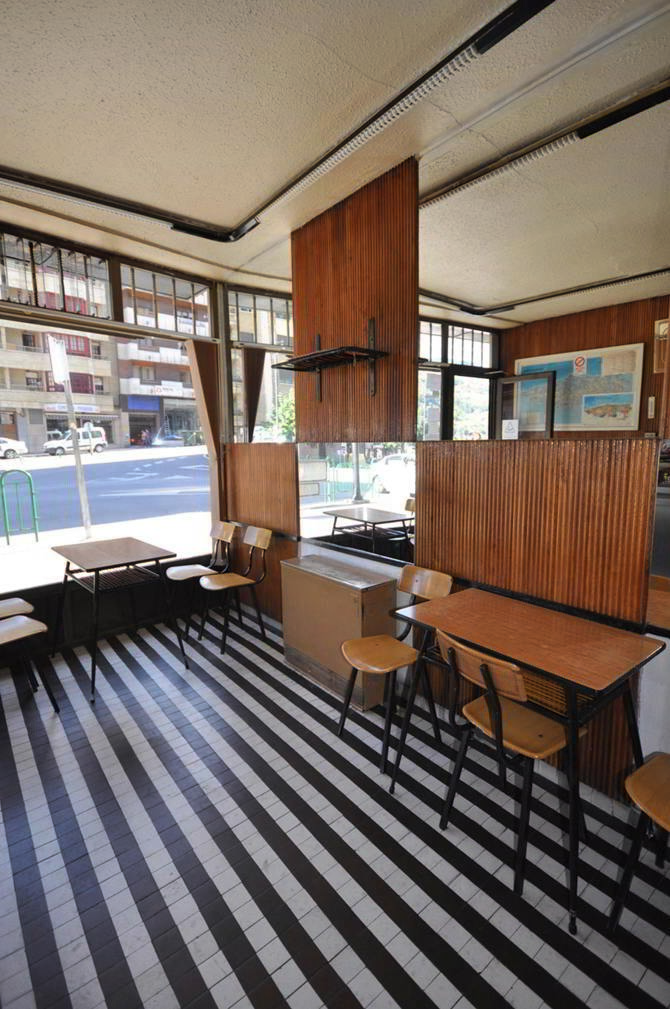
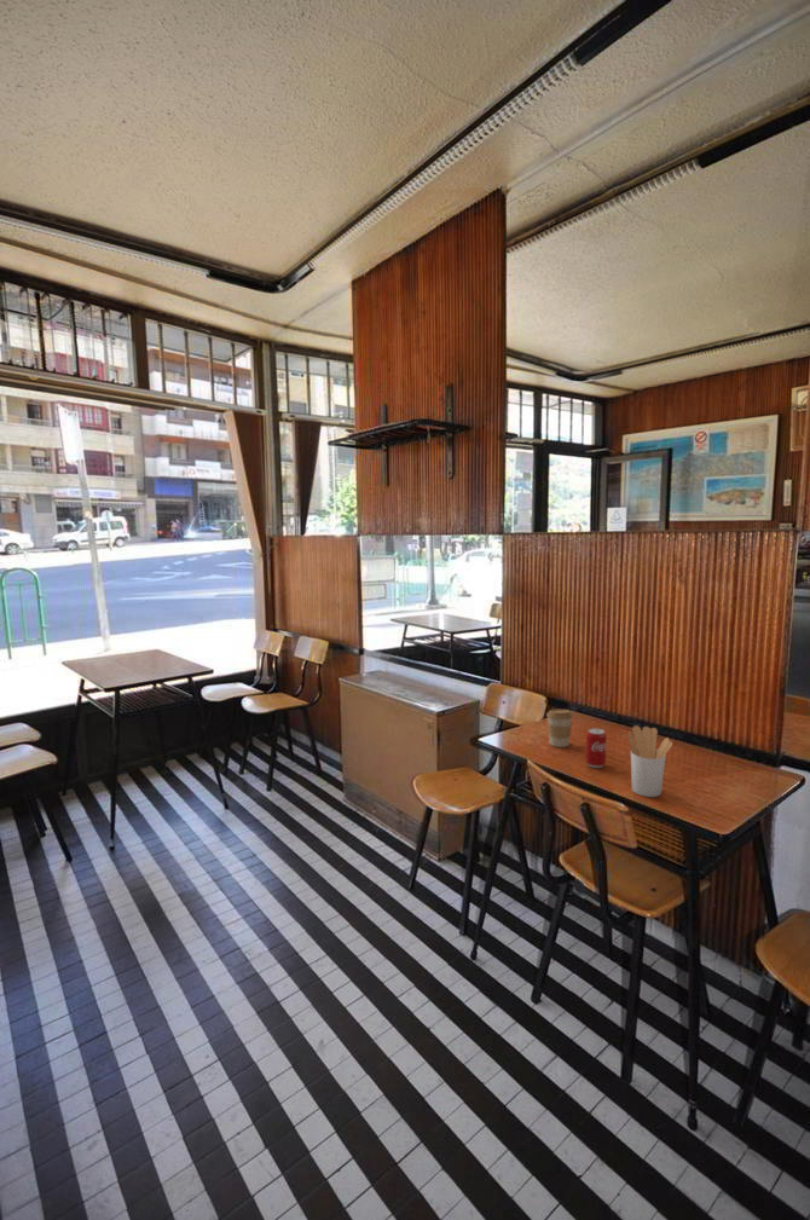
+ beverage can (595, 747)
+ utensil holder (646, 758)
+ coffee cup (559, 727)
